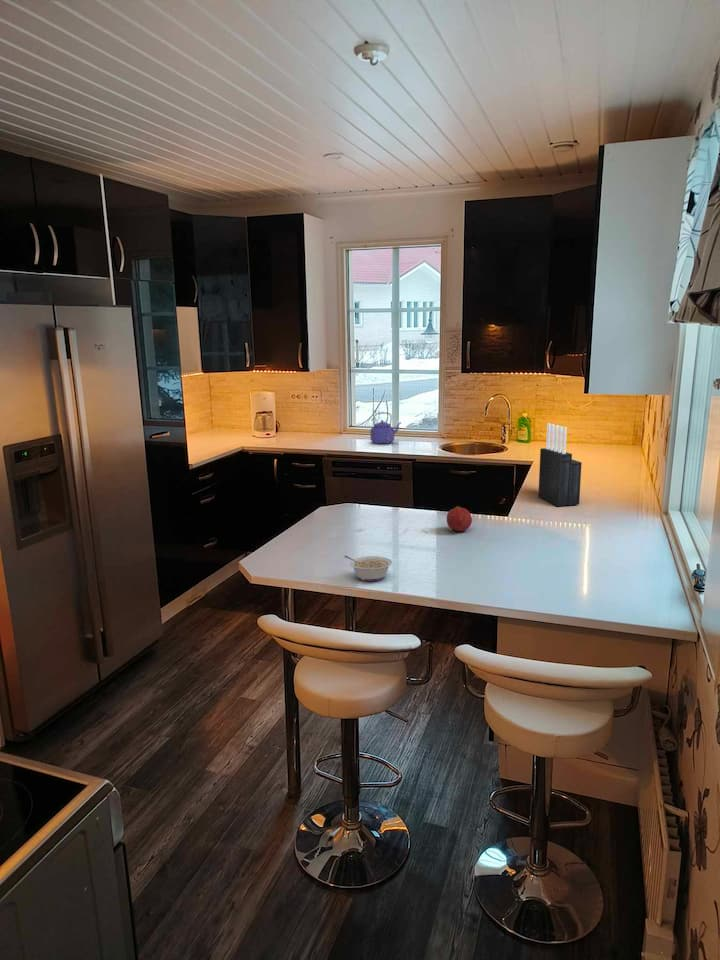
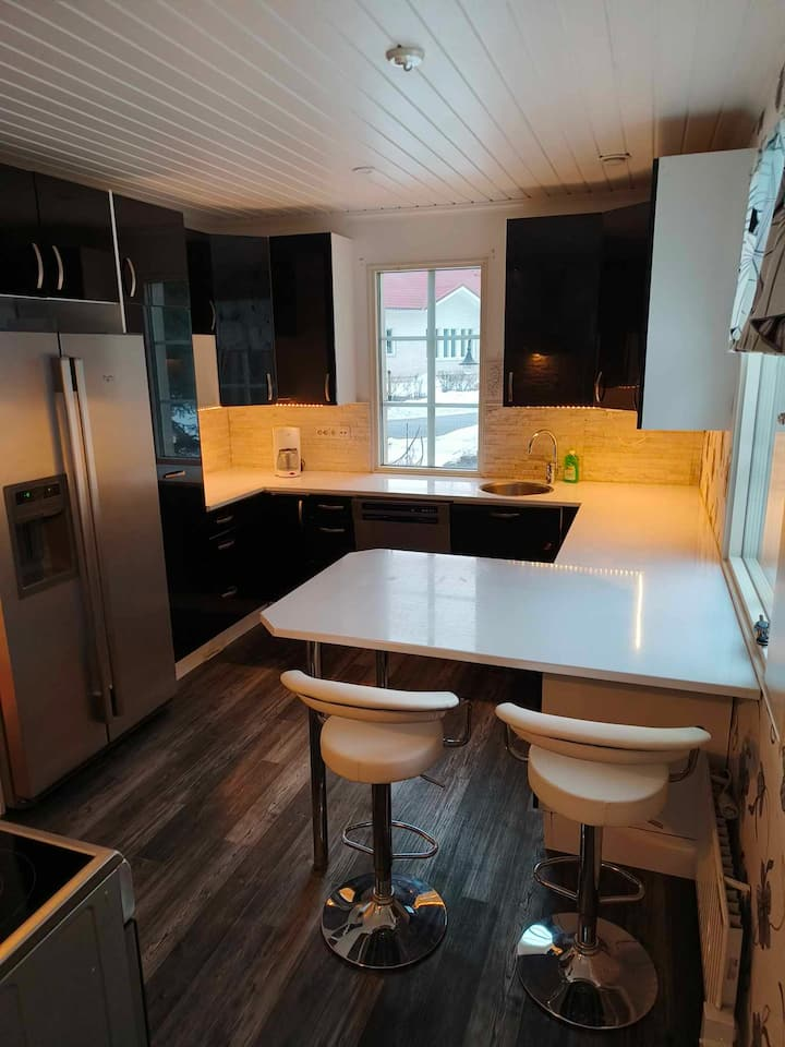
- knife block (562, 463)
- kettle (386, 427)
- legume (369, 568)
- fruit (458, 518)
